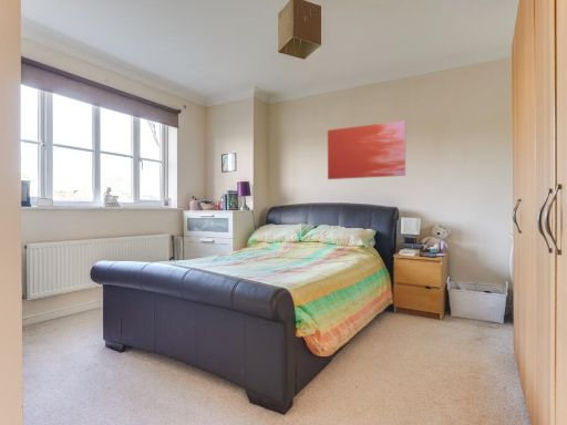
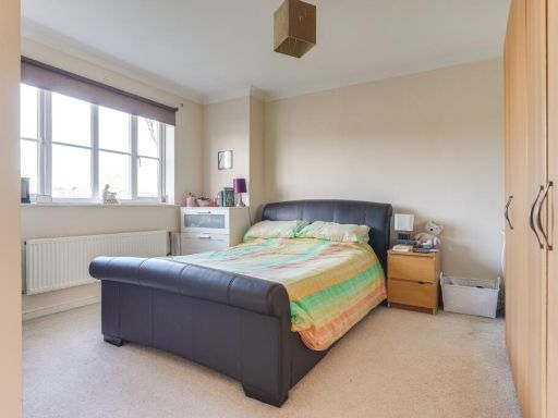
- wall art (364, 152)
